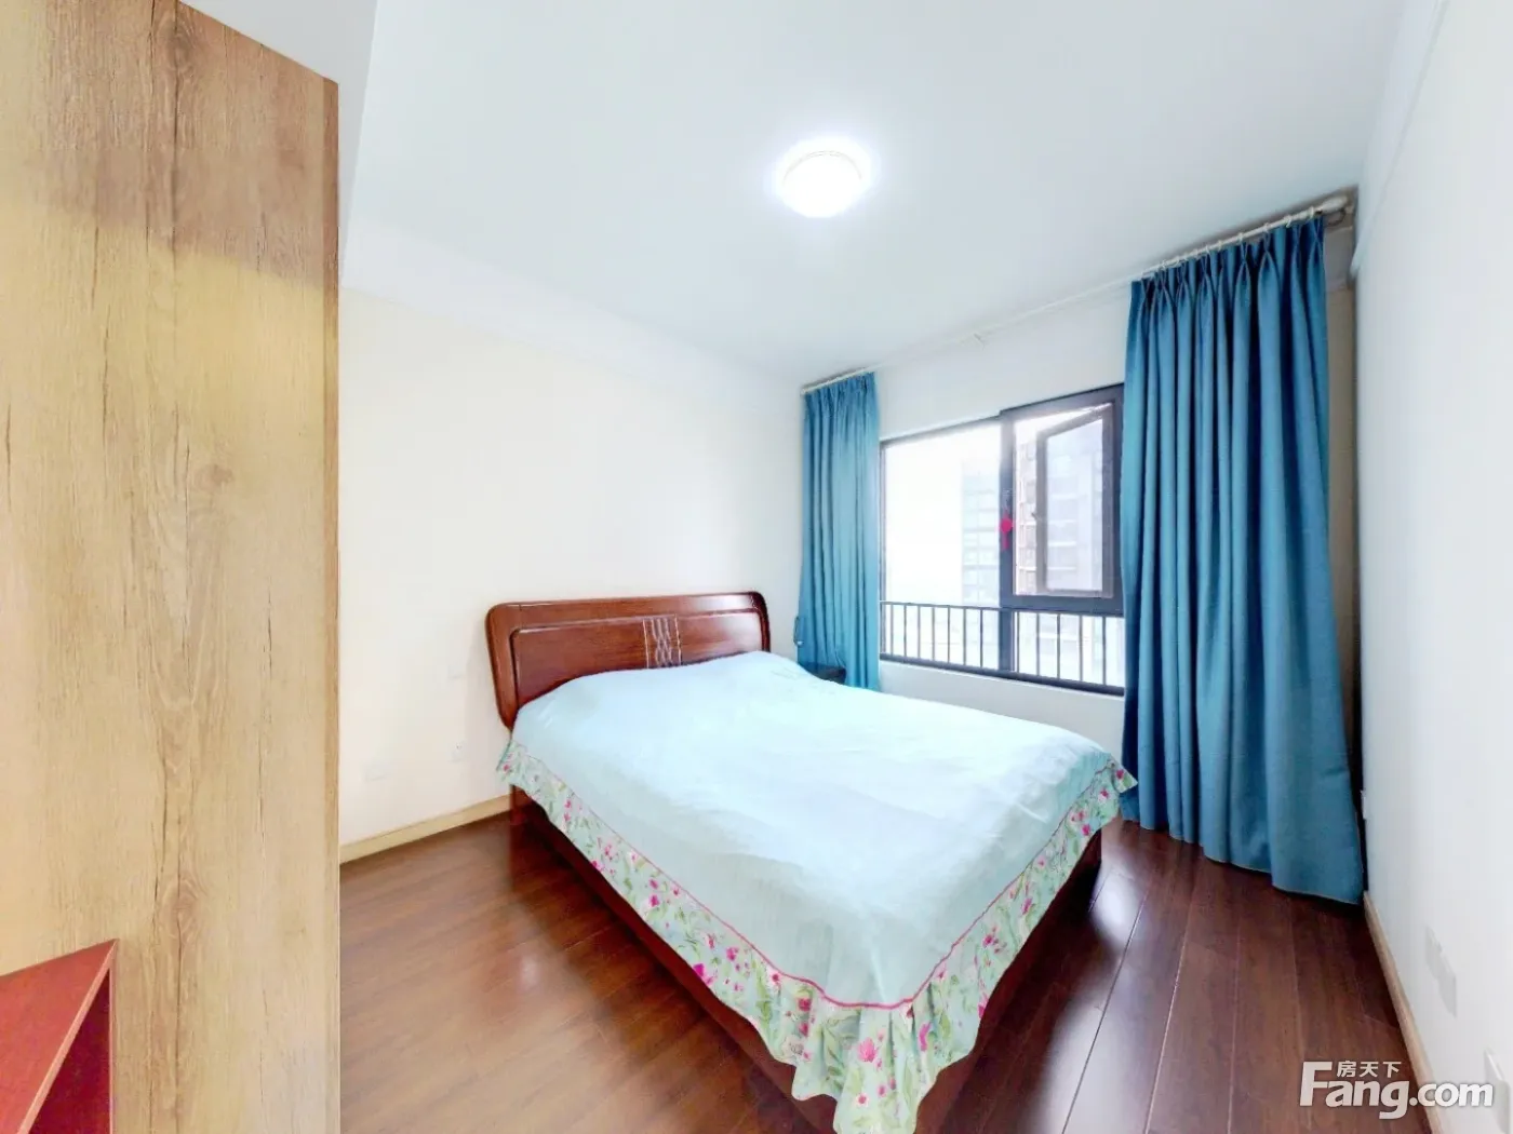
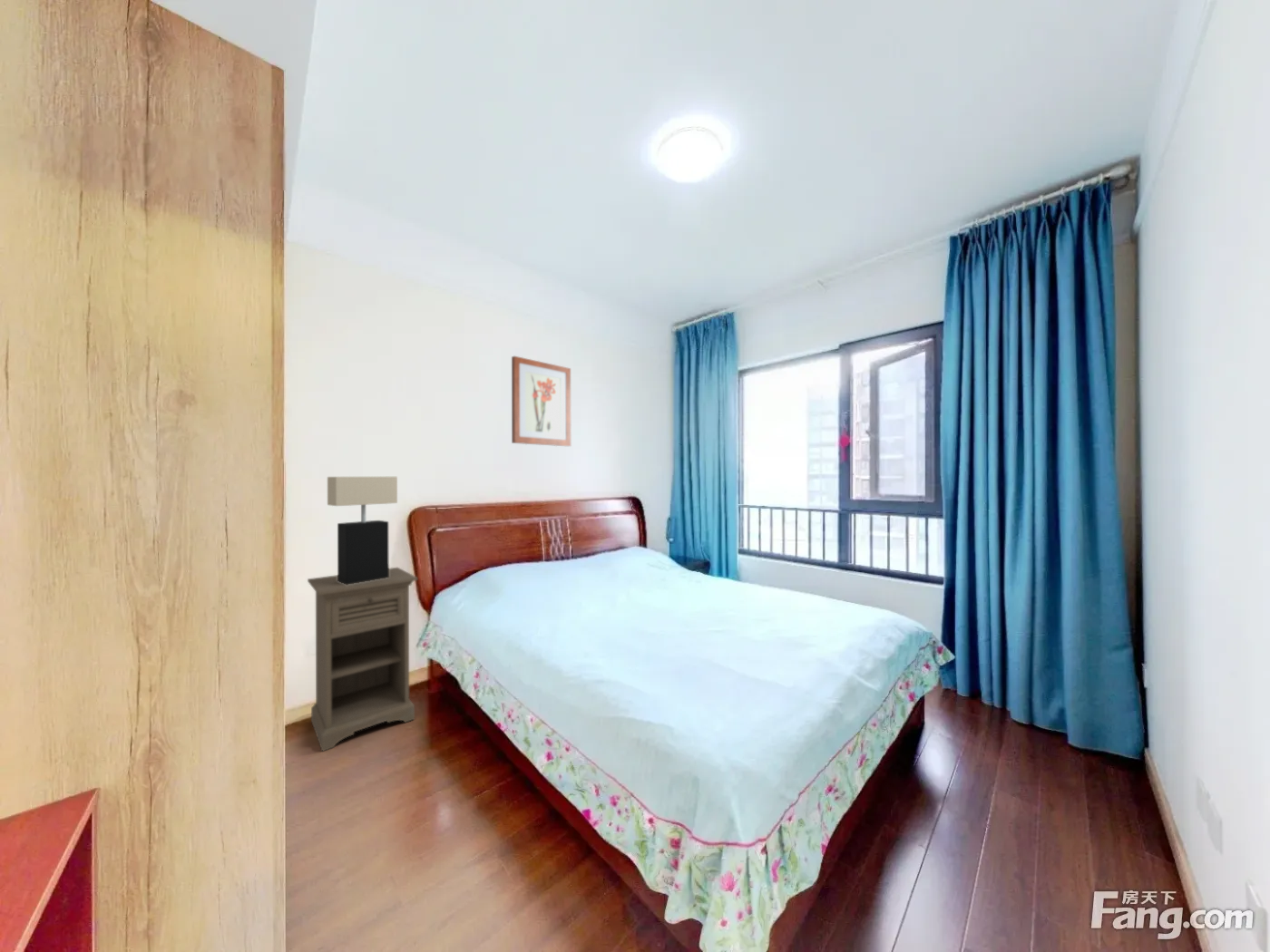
+ table lamp (363, 527)
+ wall art (542, 403)
+ nightstand (363, 649)
